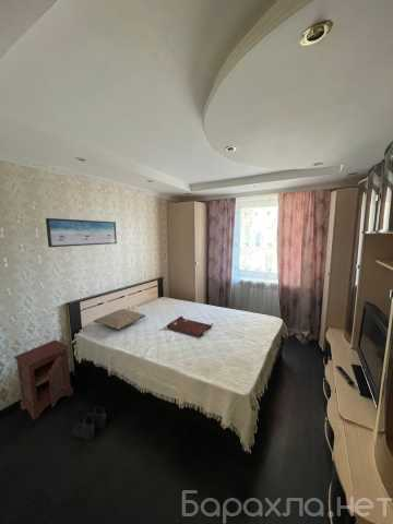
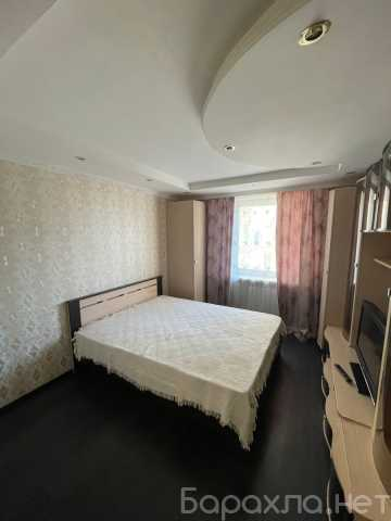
- serving tray (190, 325)
- boots (88, 418)
- nightstand (49, 379)
- wall art (86, 233)
- pillow (120, 318)
